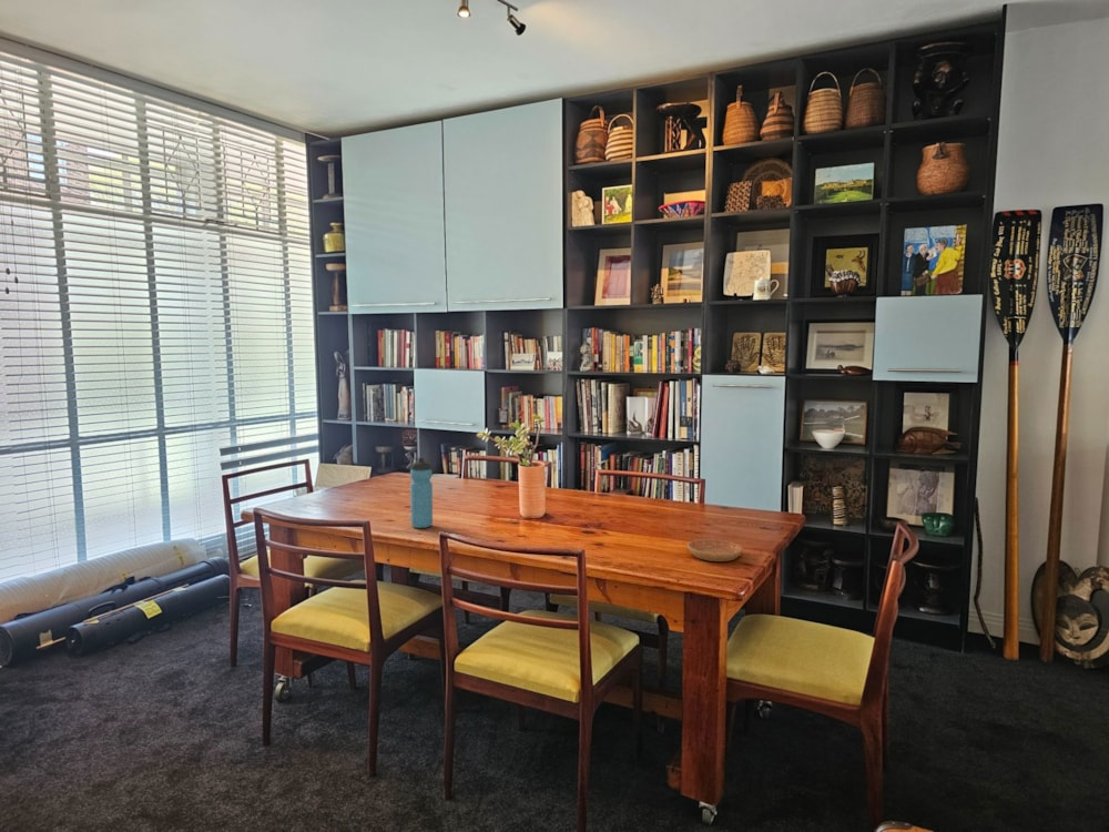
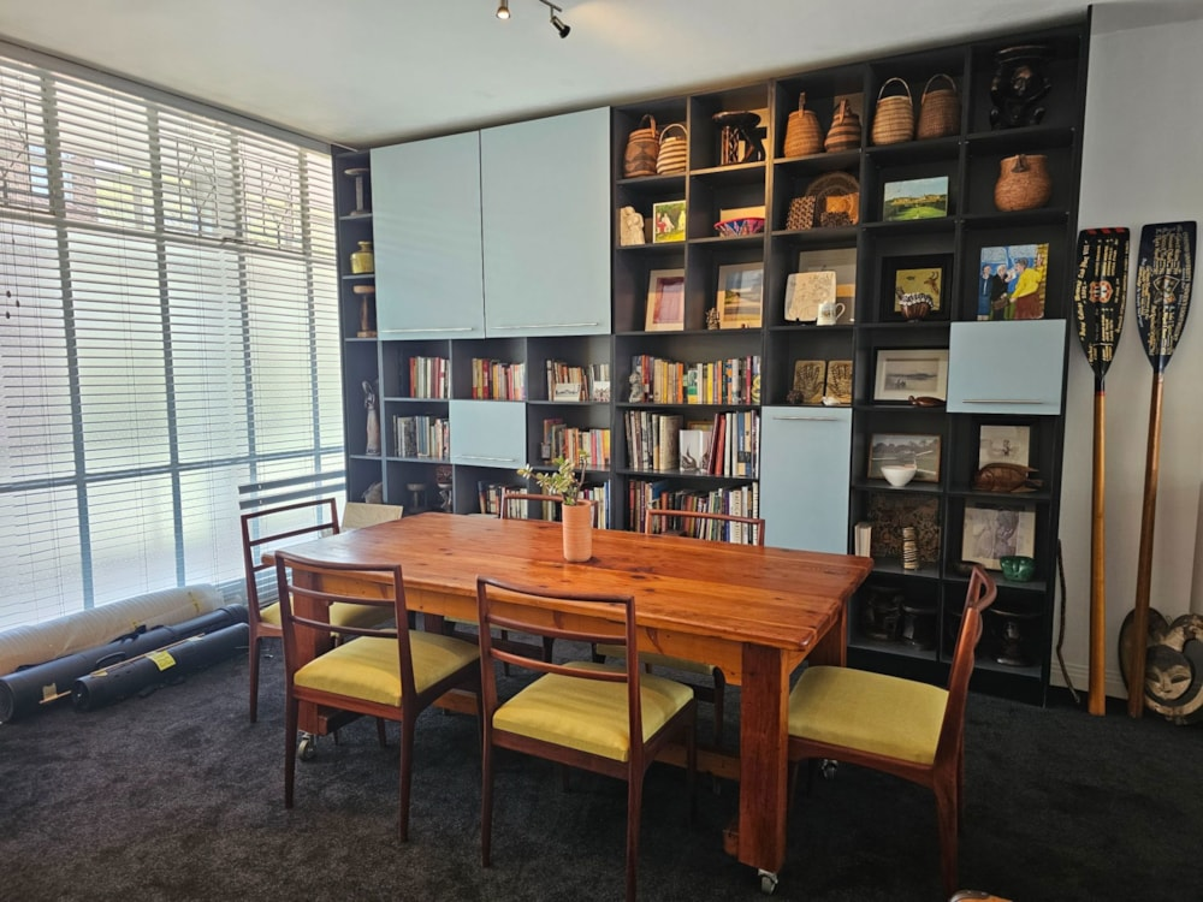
- water bottle (421, 491)
- saucer (714, 550)
